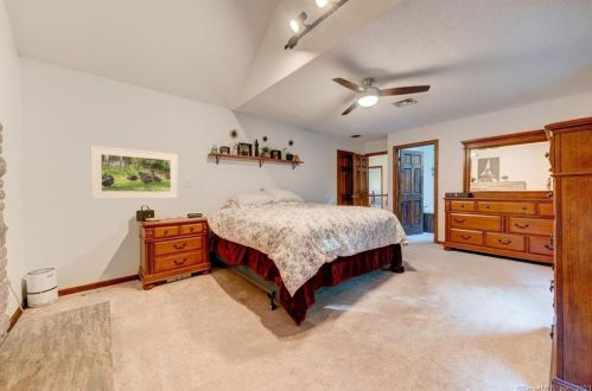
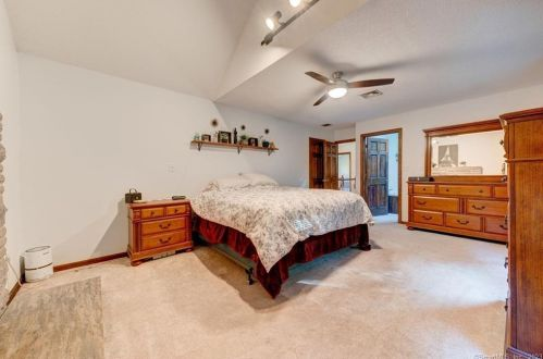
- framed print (138, 174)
